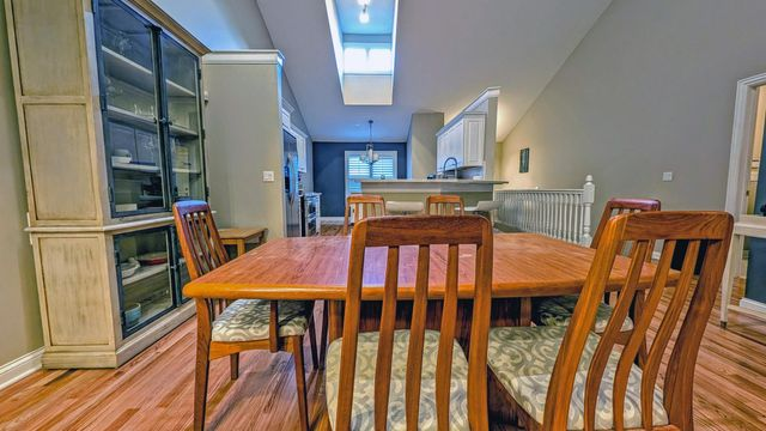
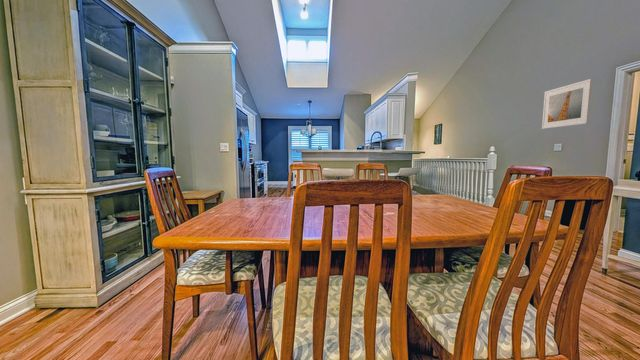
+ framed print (564, 106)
